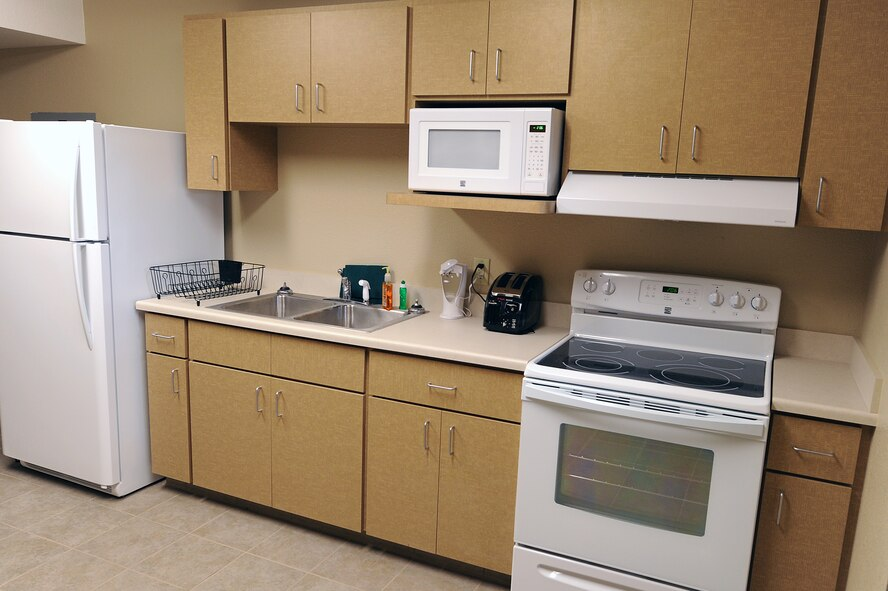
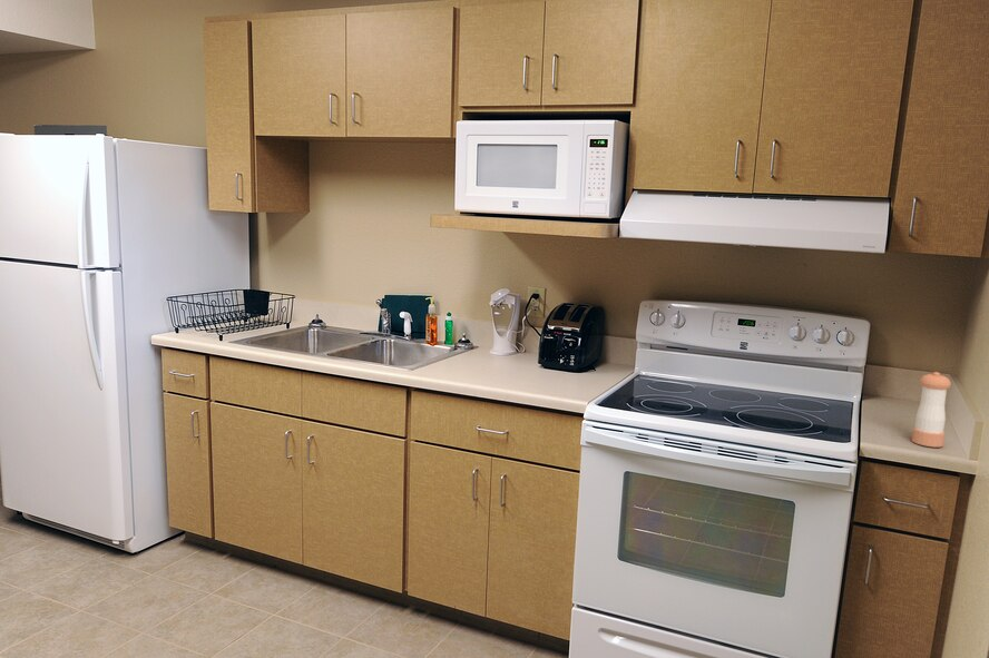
+ pepper shaker (931, 407)
